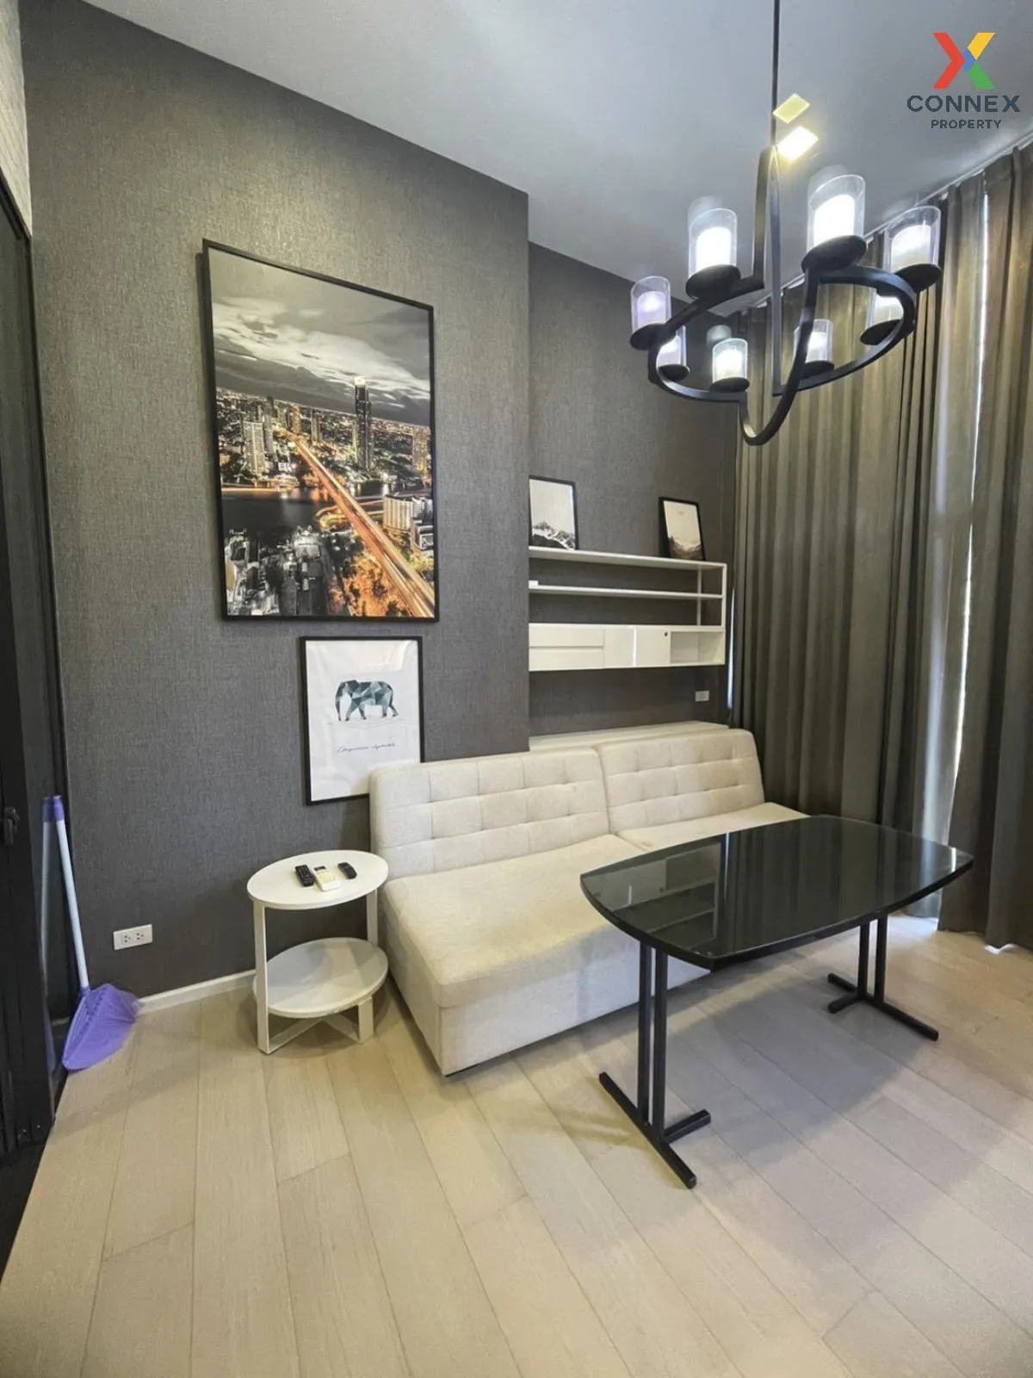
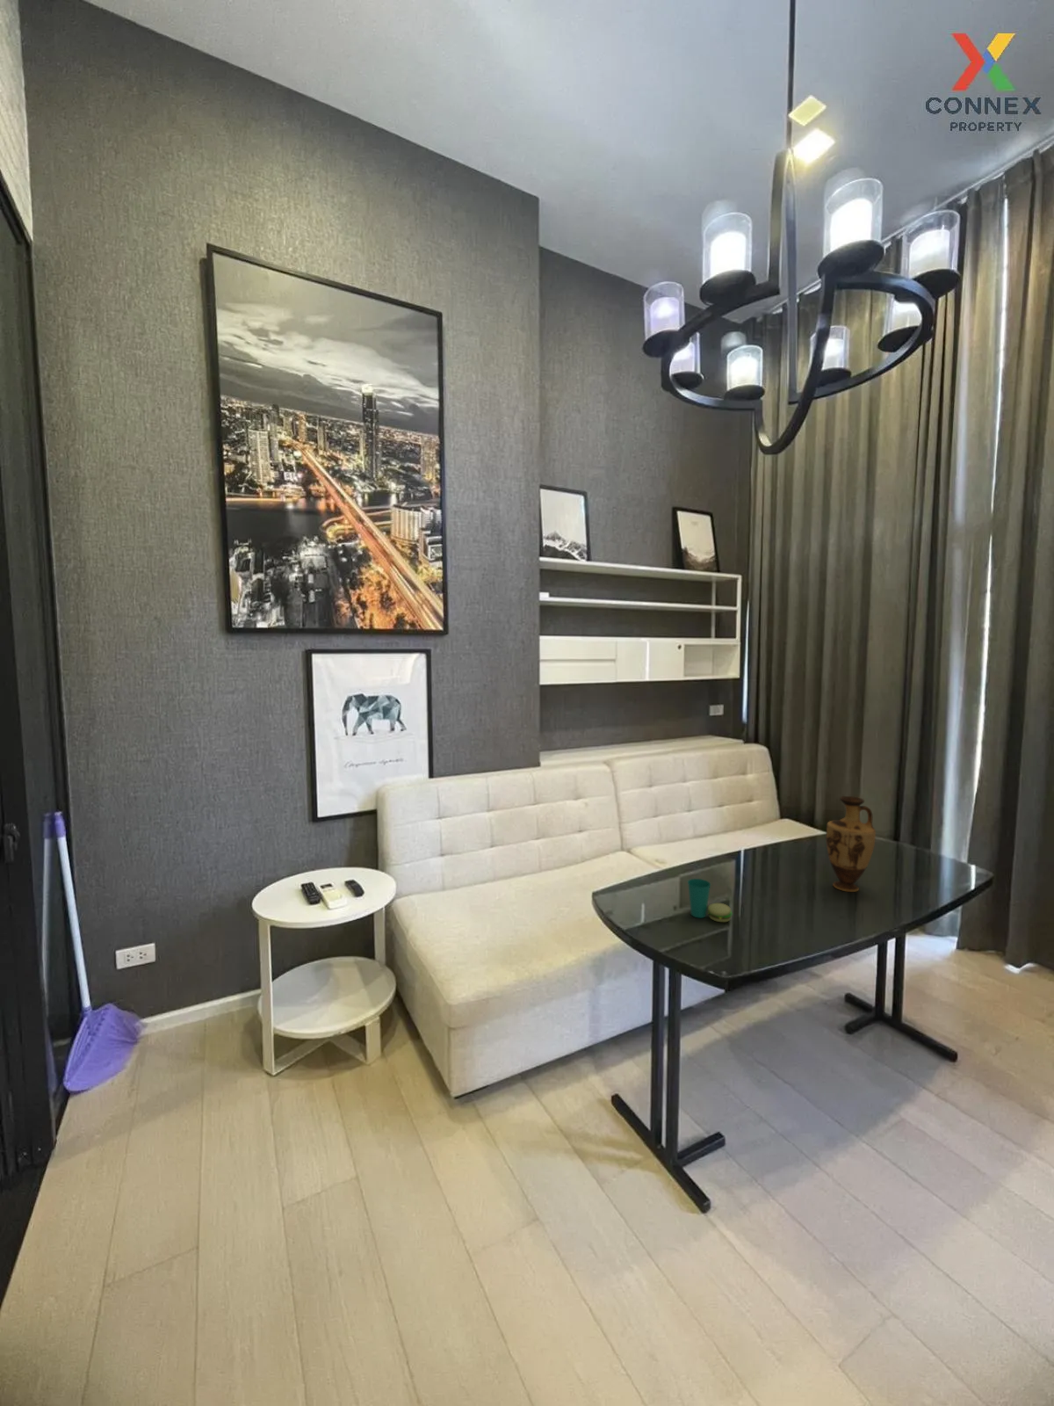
+ cup (707, 901)
+ vase (849, 842)
